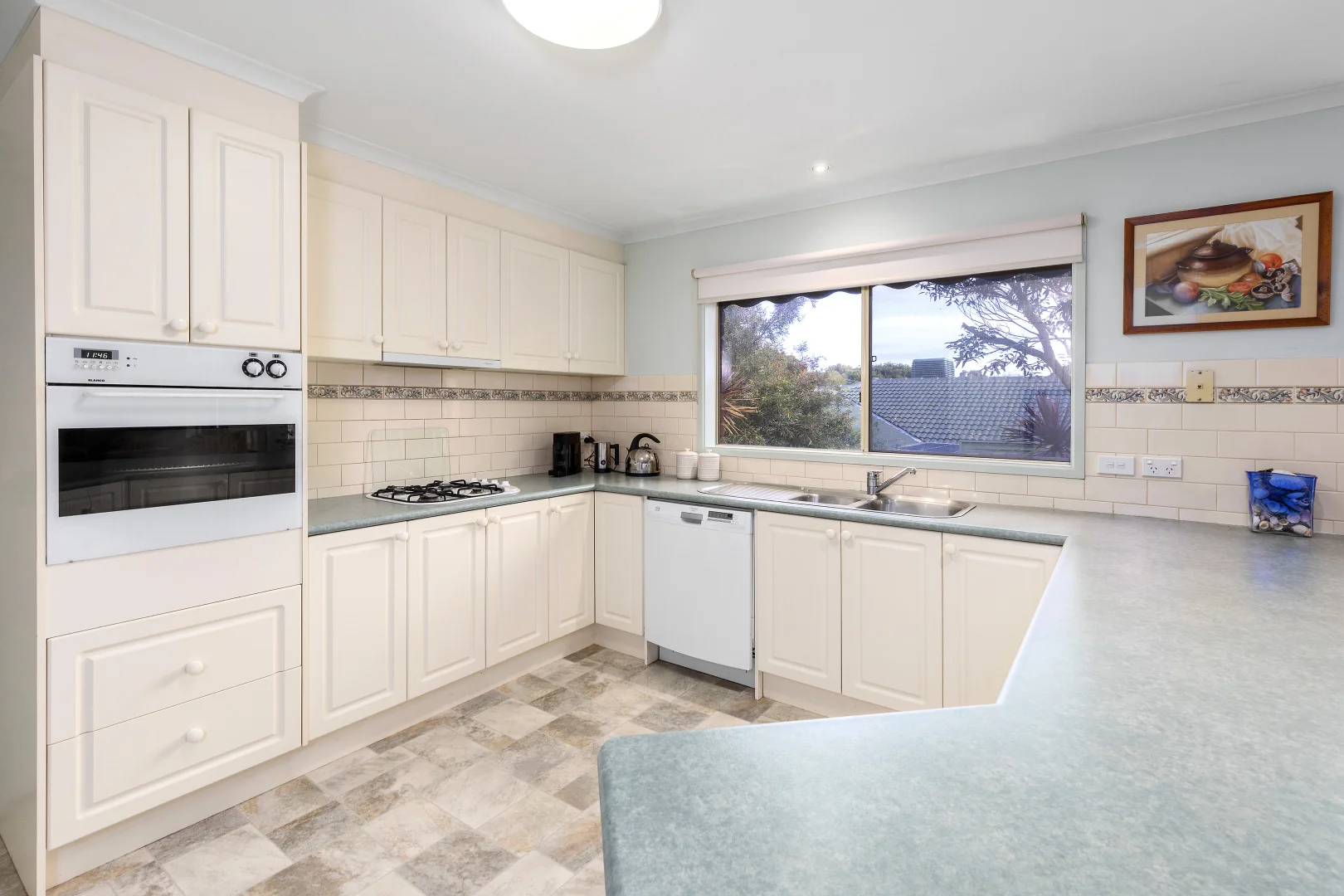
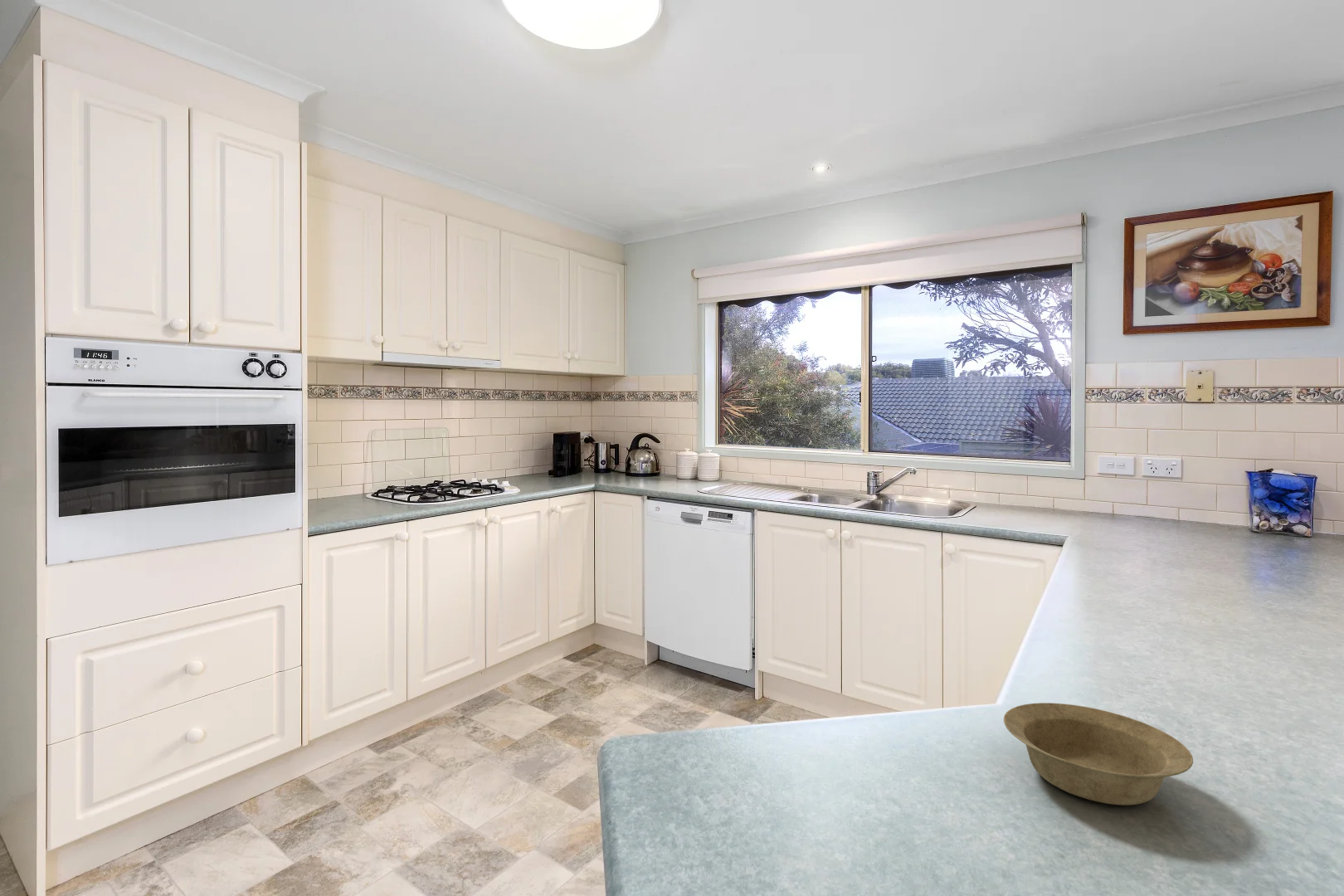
+ bowl (1091, 757)
